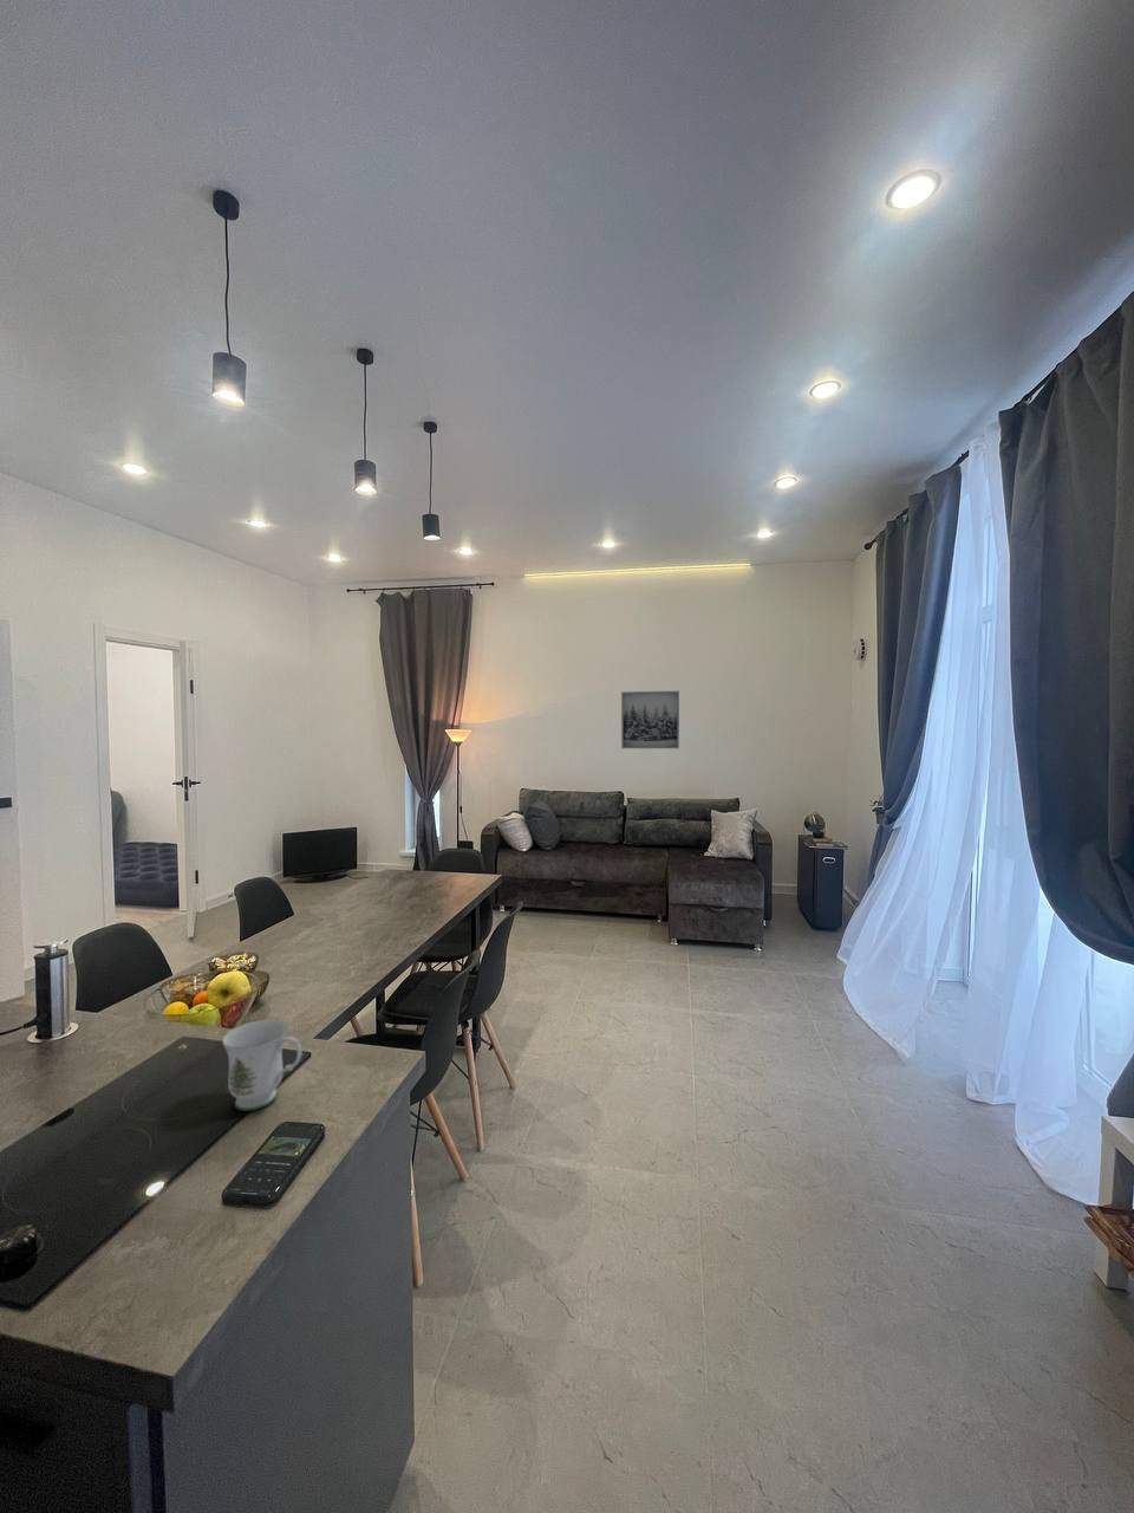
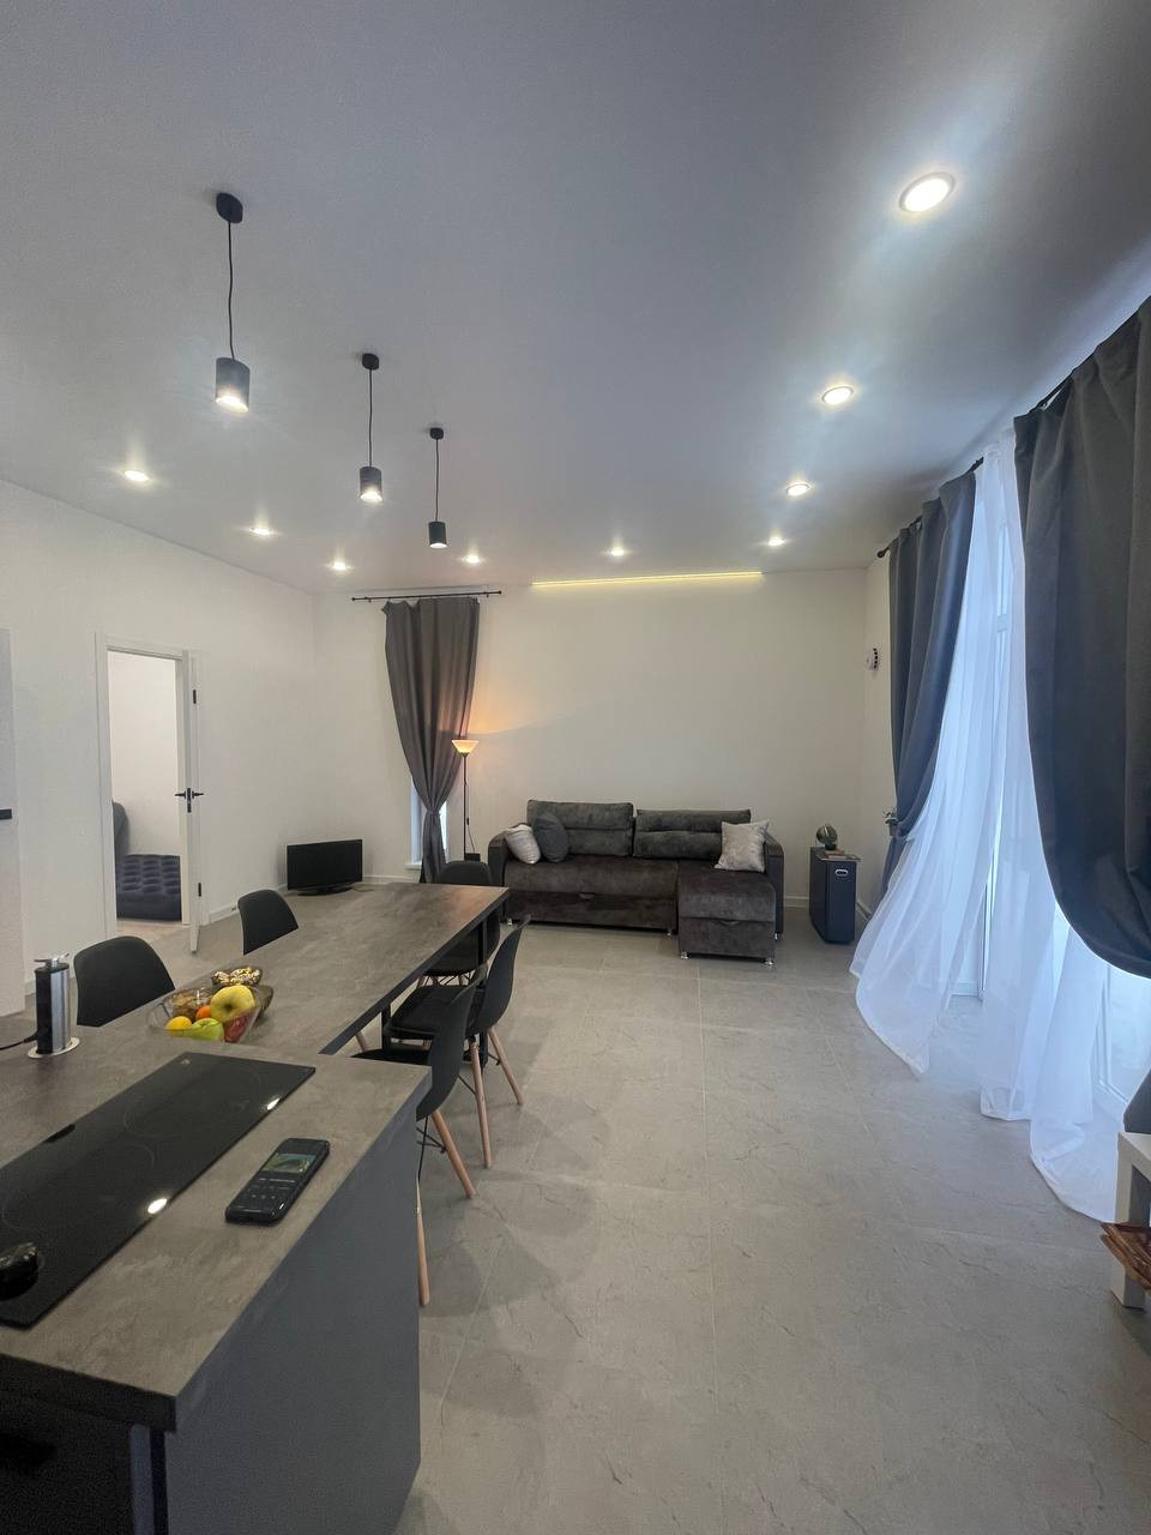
- mug (264, 1067)
- wall art (649, 720)
